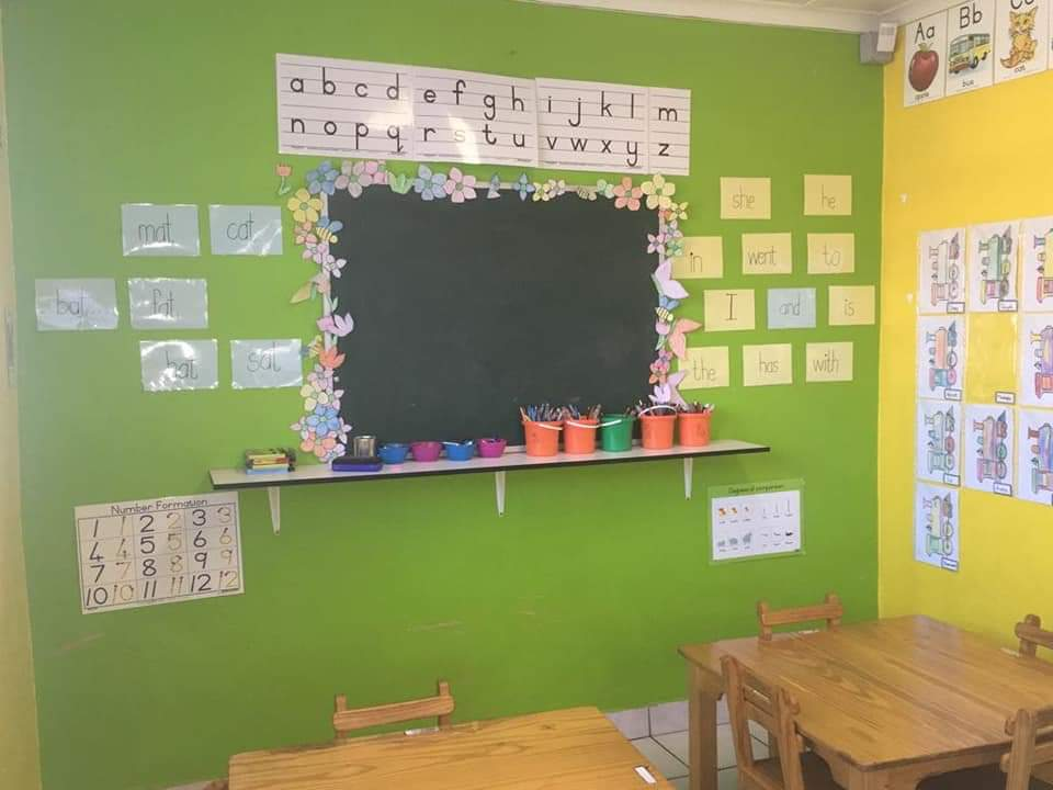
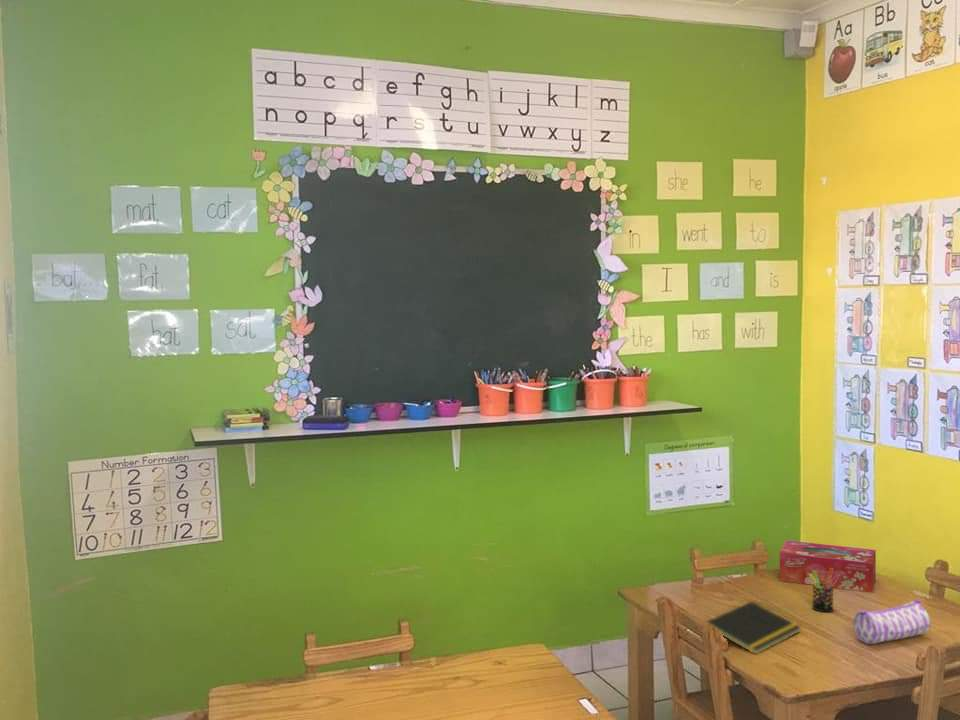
+ pencil case (892, 621)
+ notepad (753, 626)
+ pen holder (822, 588)
+ tissue box (827, 565)
